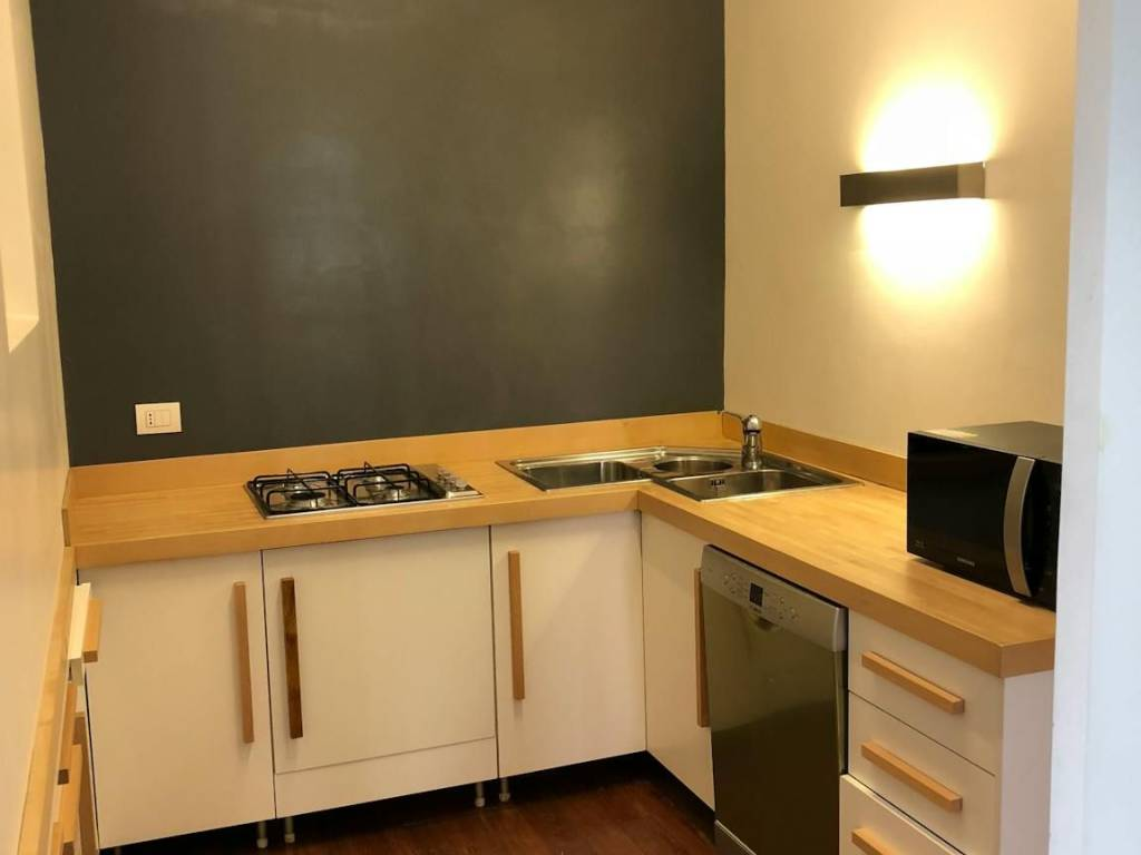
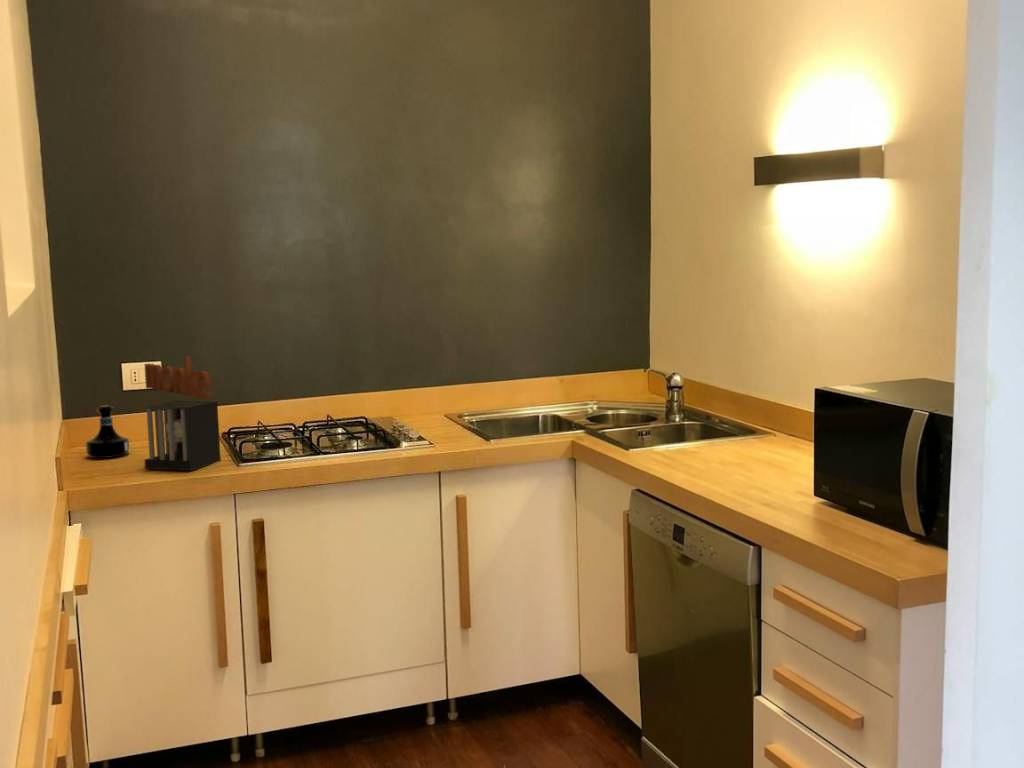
+ knife block (178, 410)
+ tequila bottle (106, 430)
